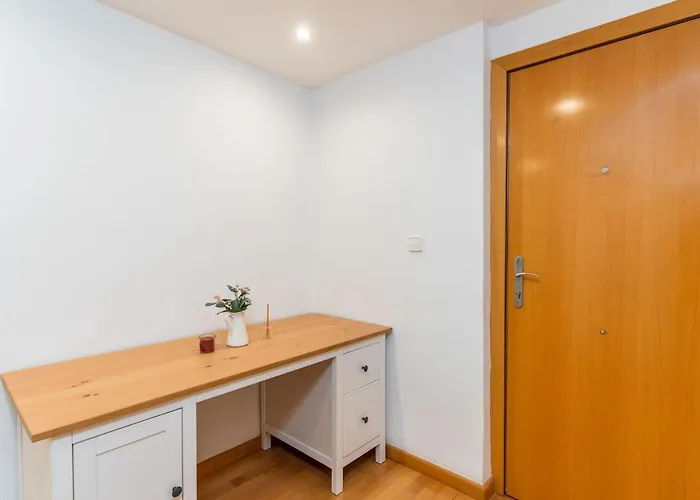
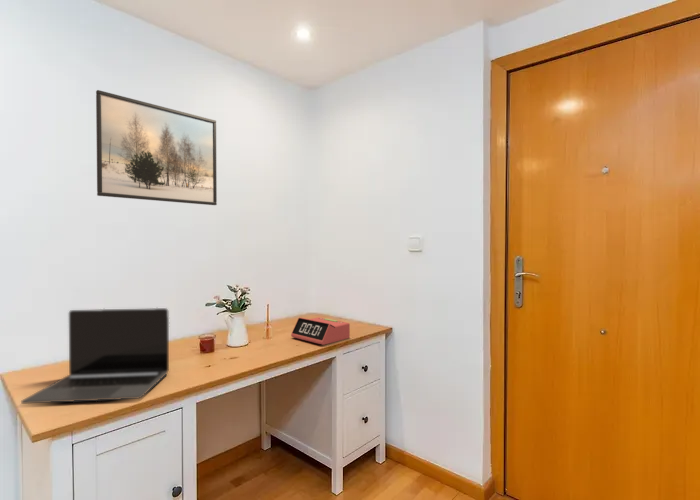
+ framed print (162, 154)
+ laptop (102, 351)
+ alarm clock (320, 328)
